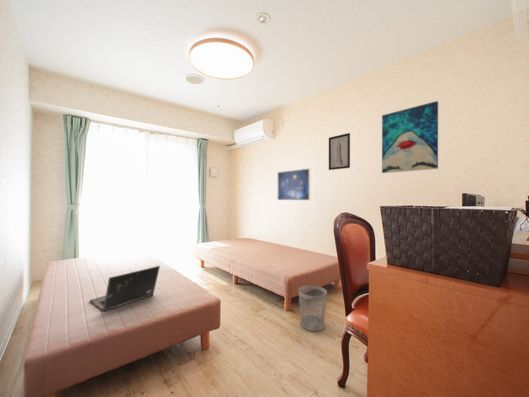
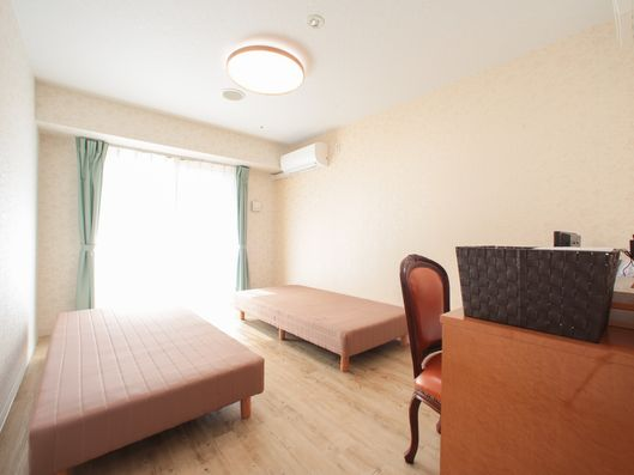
- wall art (407, 140)
- wastebasket (312, 307)
- wall art (338, 152)
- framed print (292, 185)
- laptop (125, 283)
